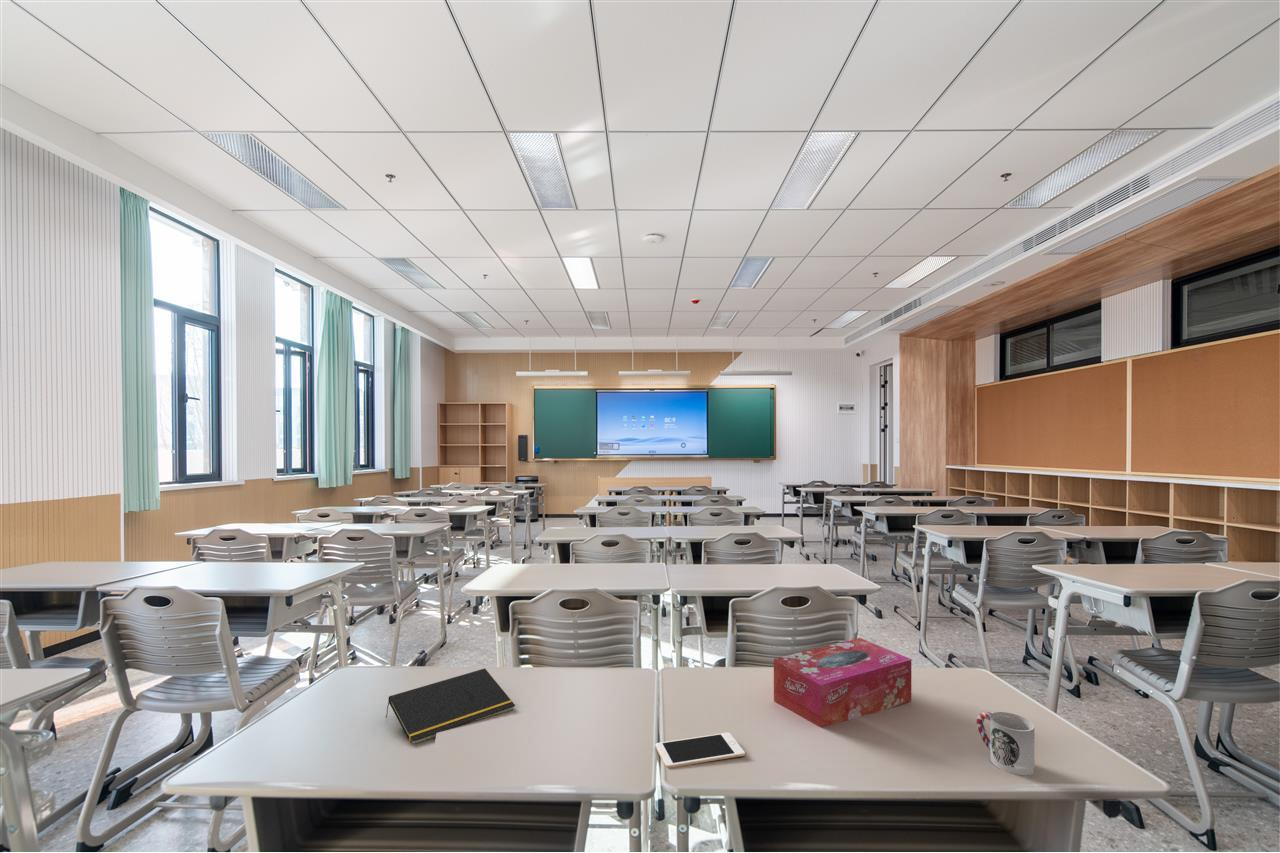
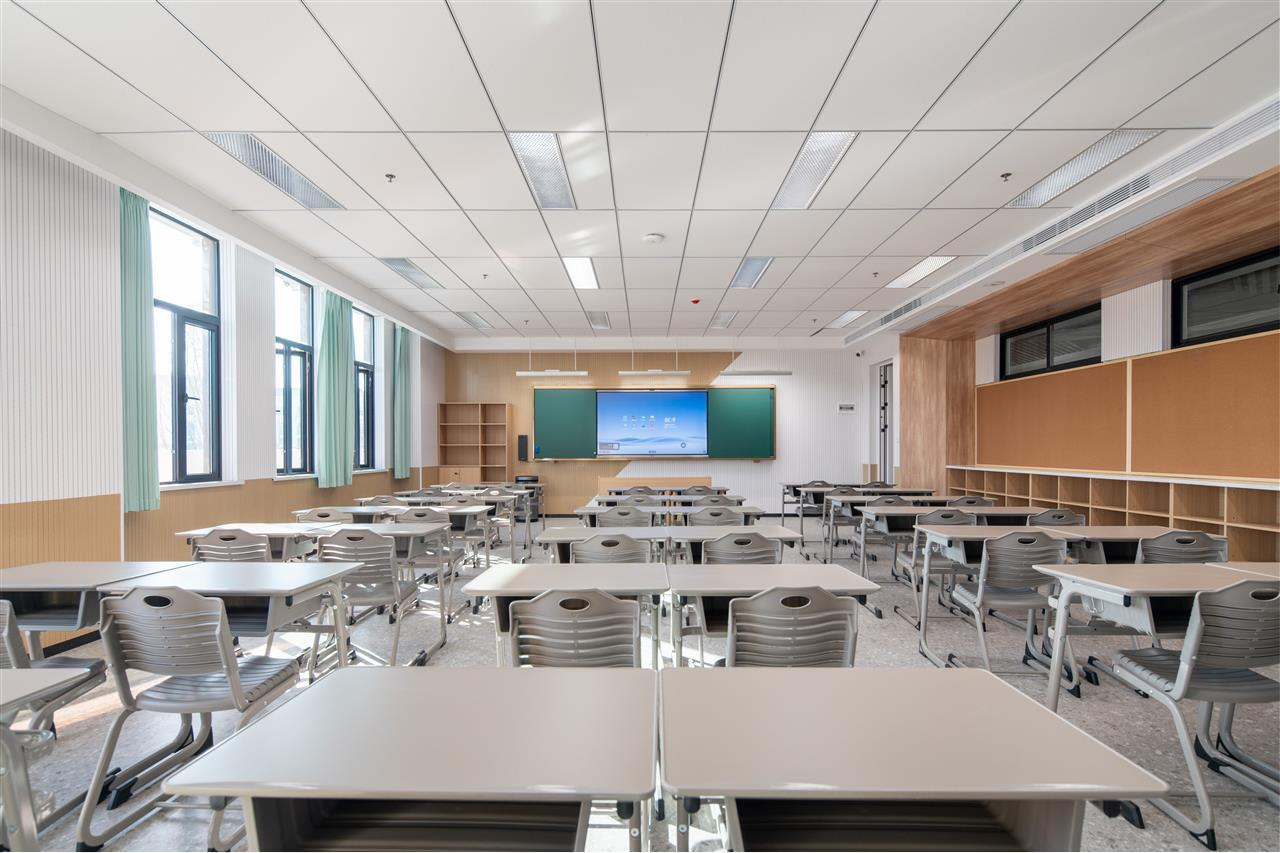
- tissue box (842, 679)
- cup (1003, 738)
- cell phone (699, 749)
- notepad (452, 703)
